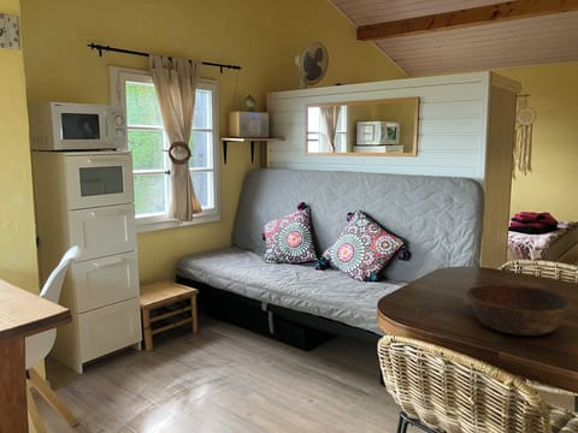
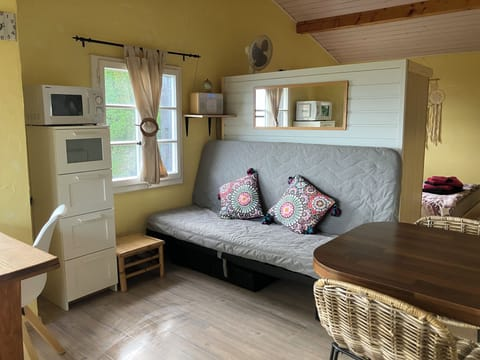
- bowl (515, 310)
